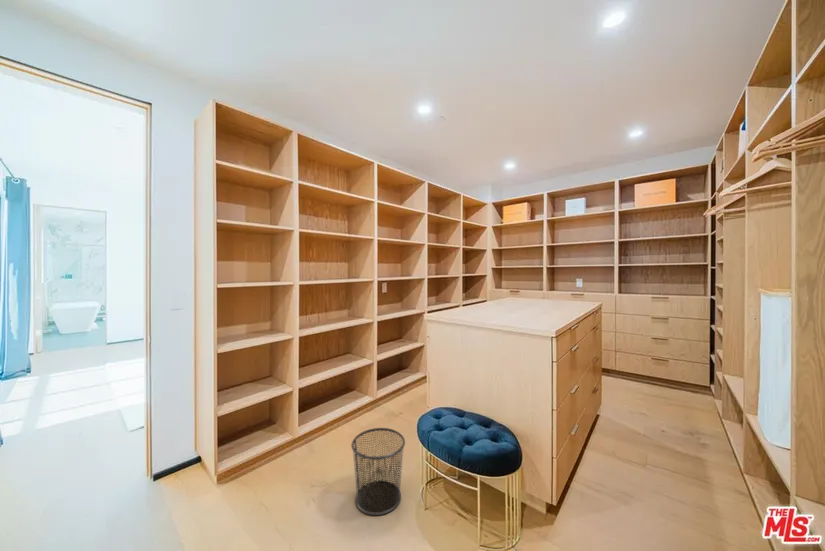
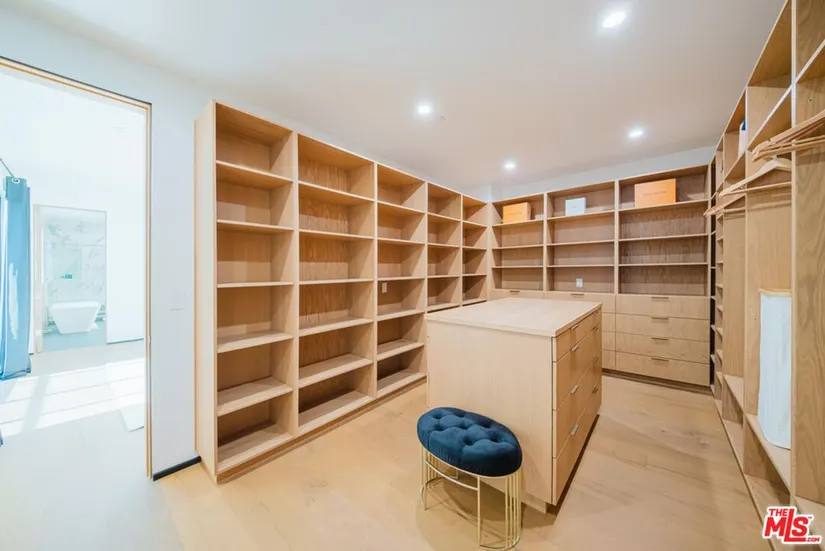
- waste bin (378, 469)
